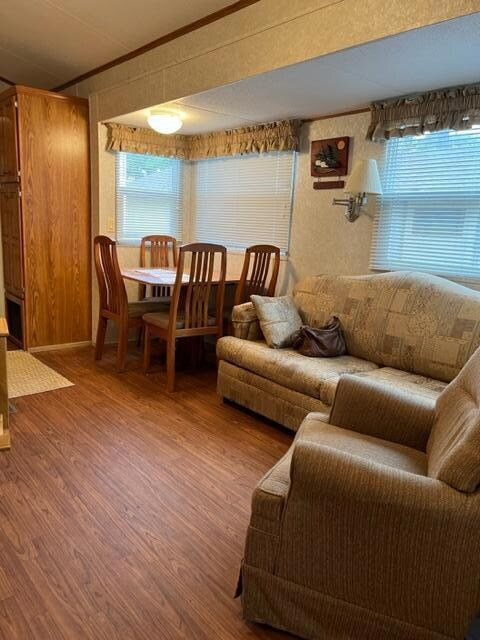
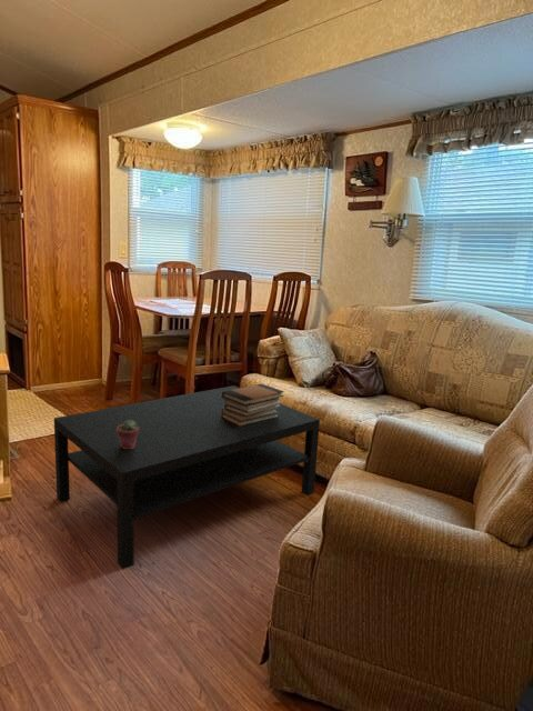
+ potted succulent (128, 432)
+ coffee table (190, 458)
+ book stack (252, 403)
